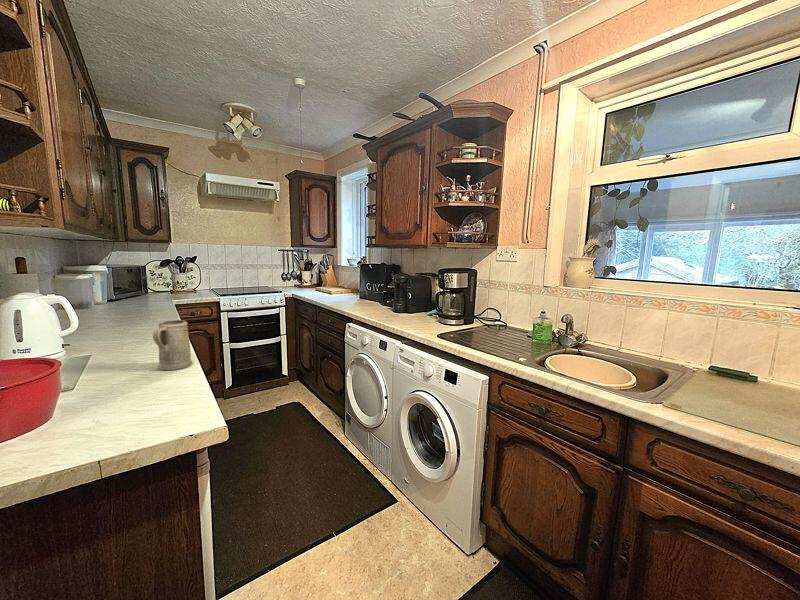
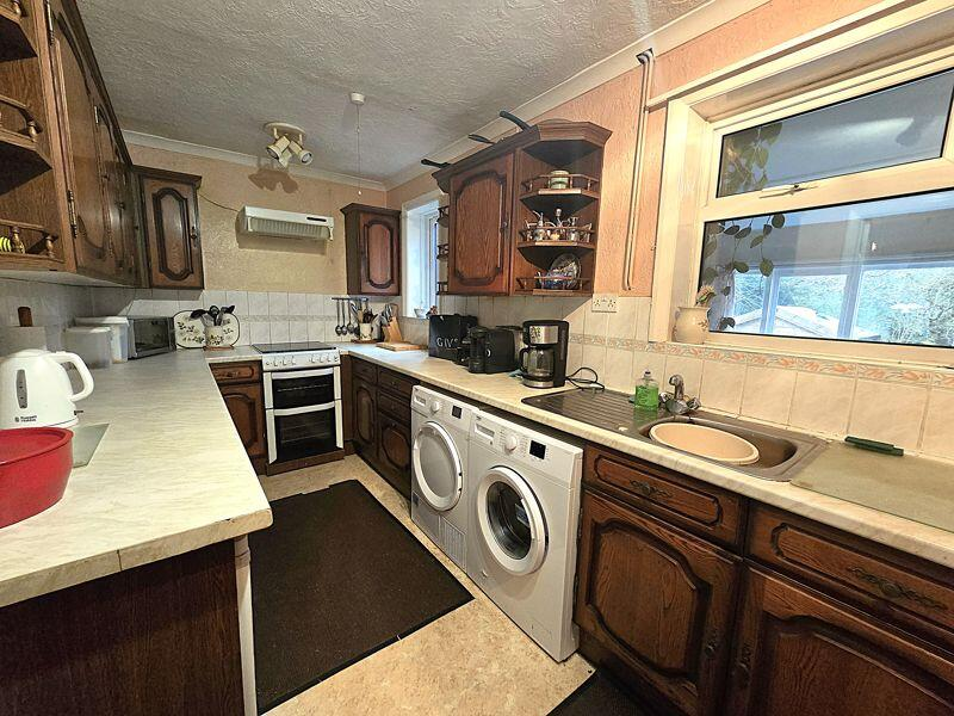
- mug (174, 344)
